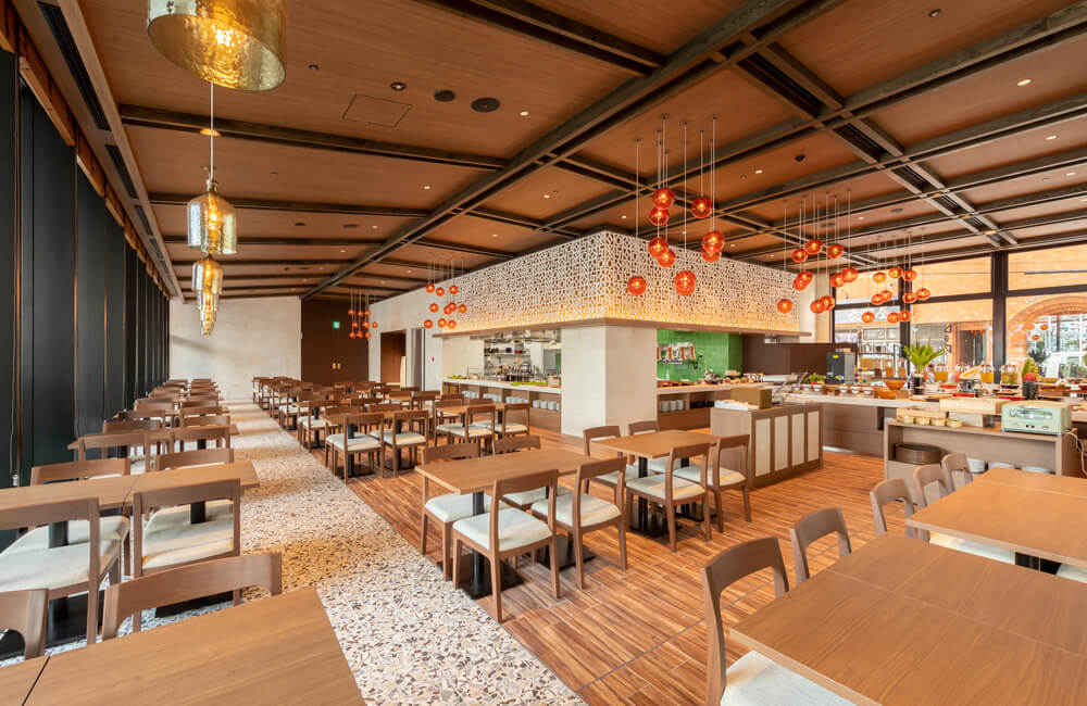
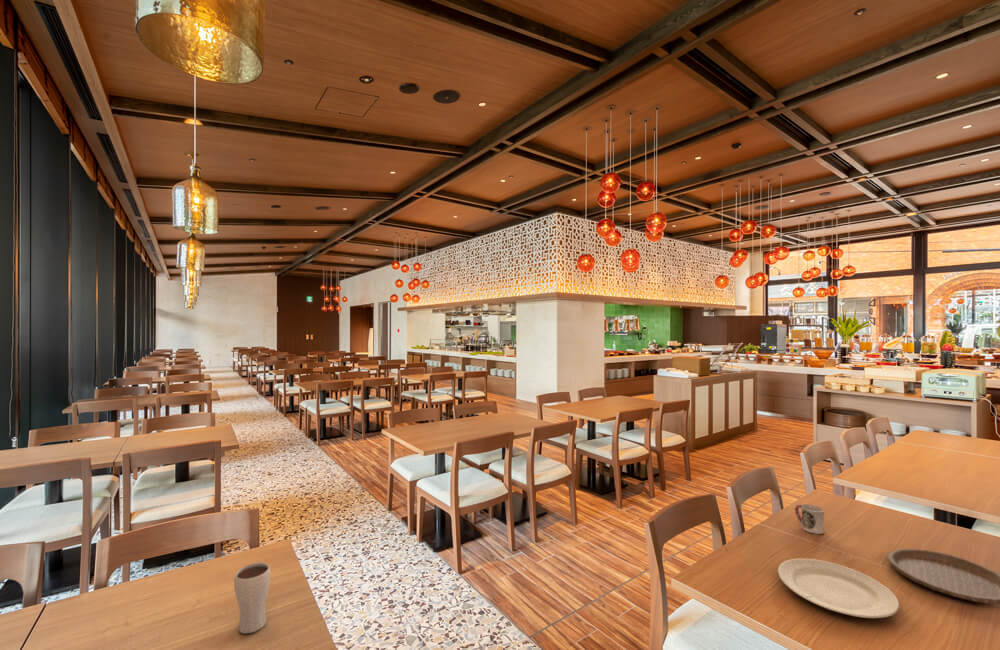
+ drinking glass (252, 598)
+ plate (948, 574)
+ cup (808, 517)
+ chinaware (834, 588)
